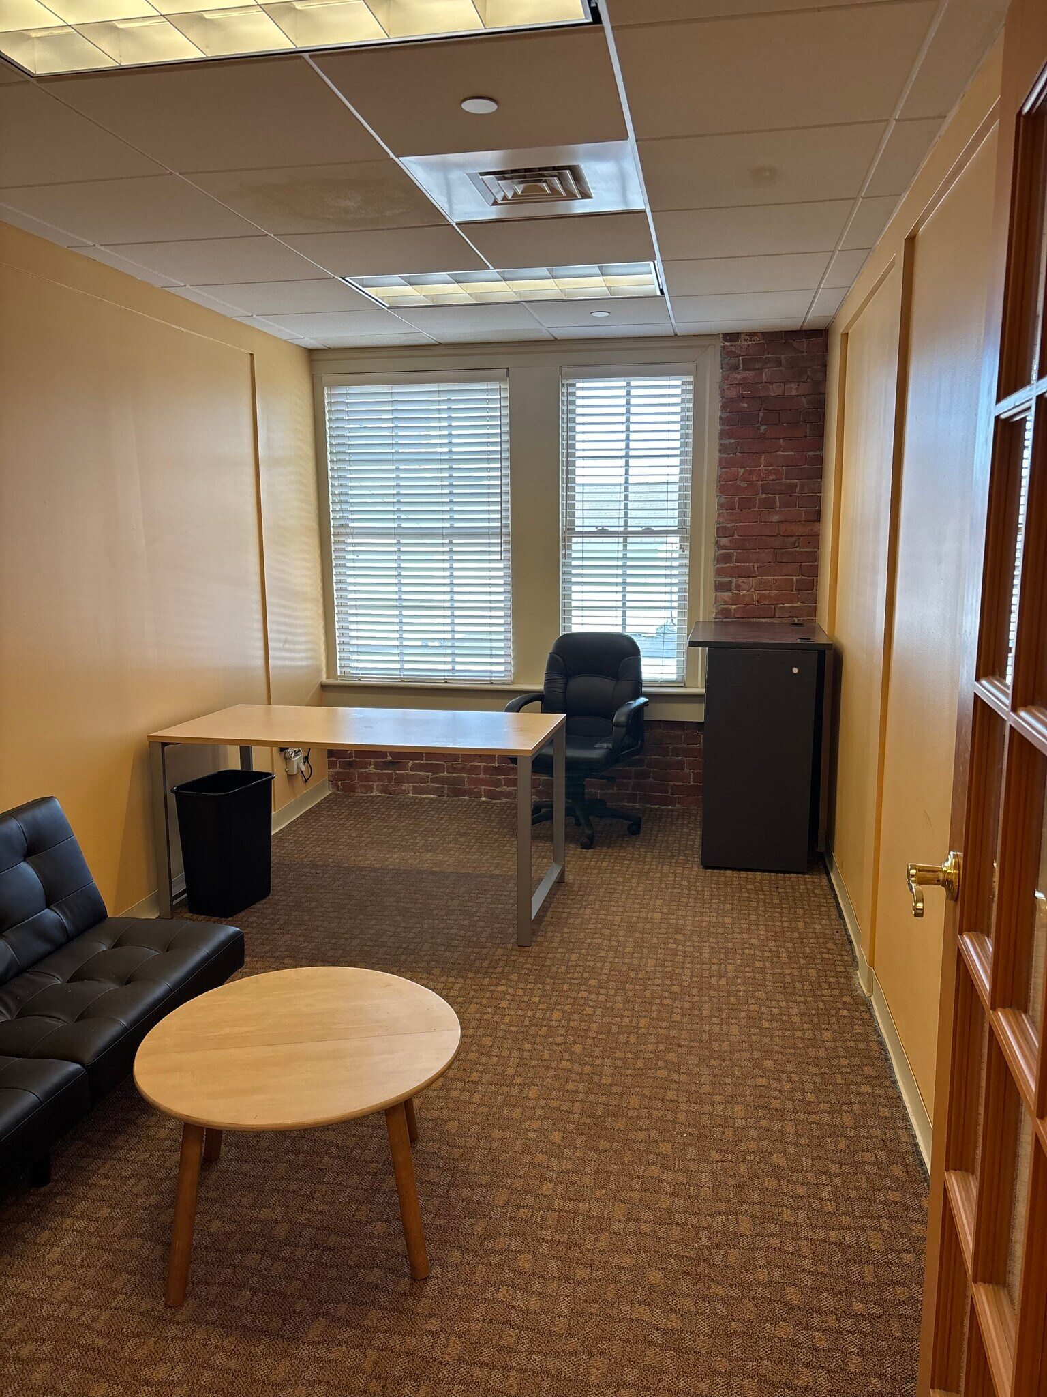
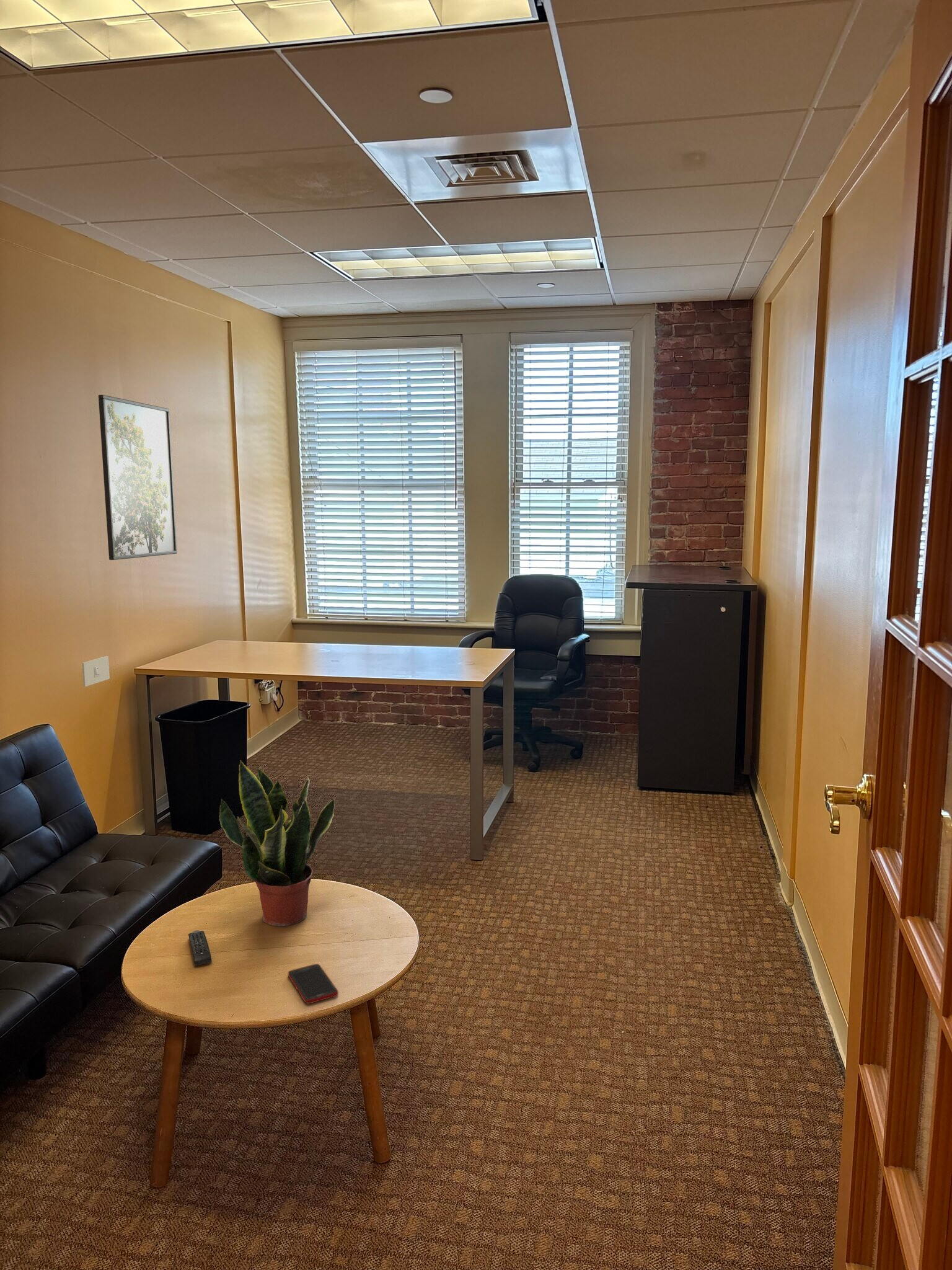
+ light switch (96, 671)
+ potted plant (287, 838)
+ cell phone (312, 983)
+ remote control (199, 946)
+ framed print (141, 480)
